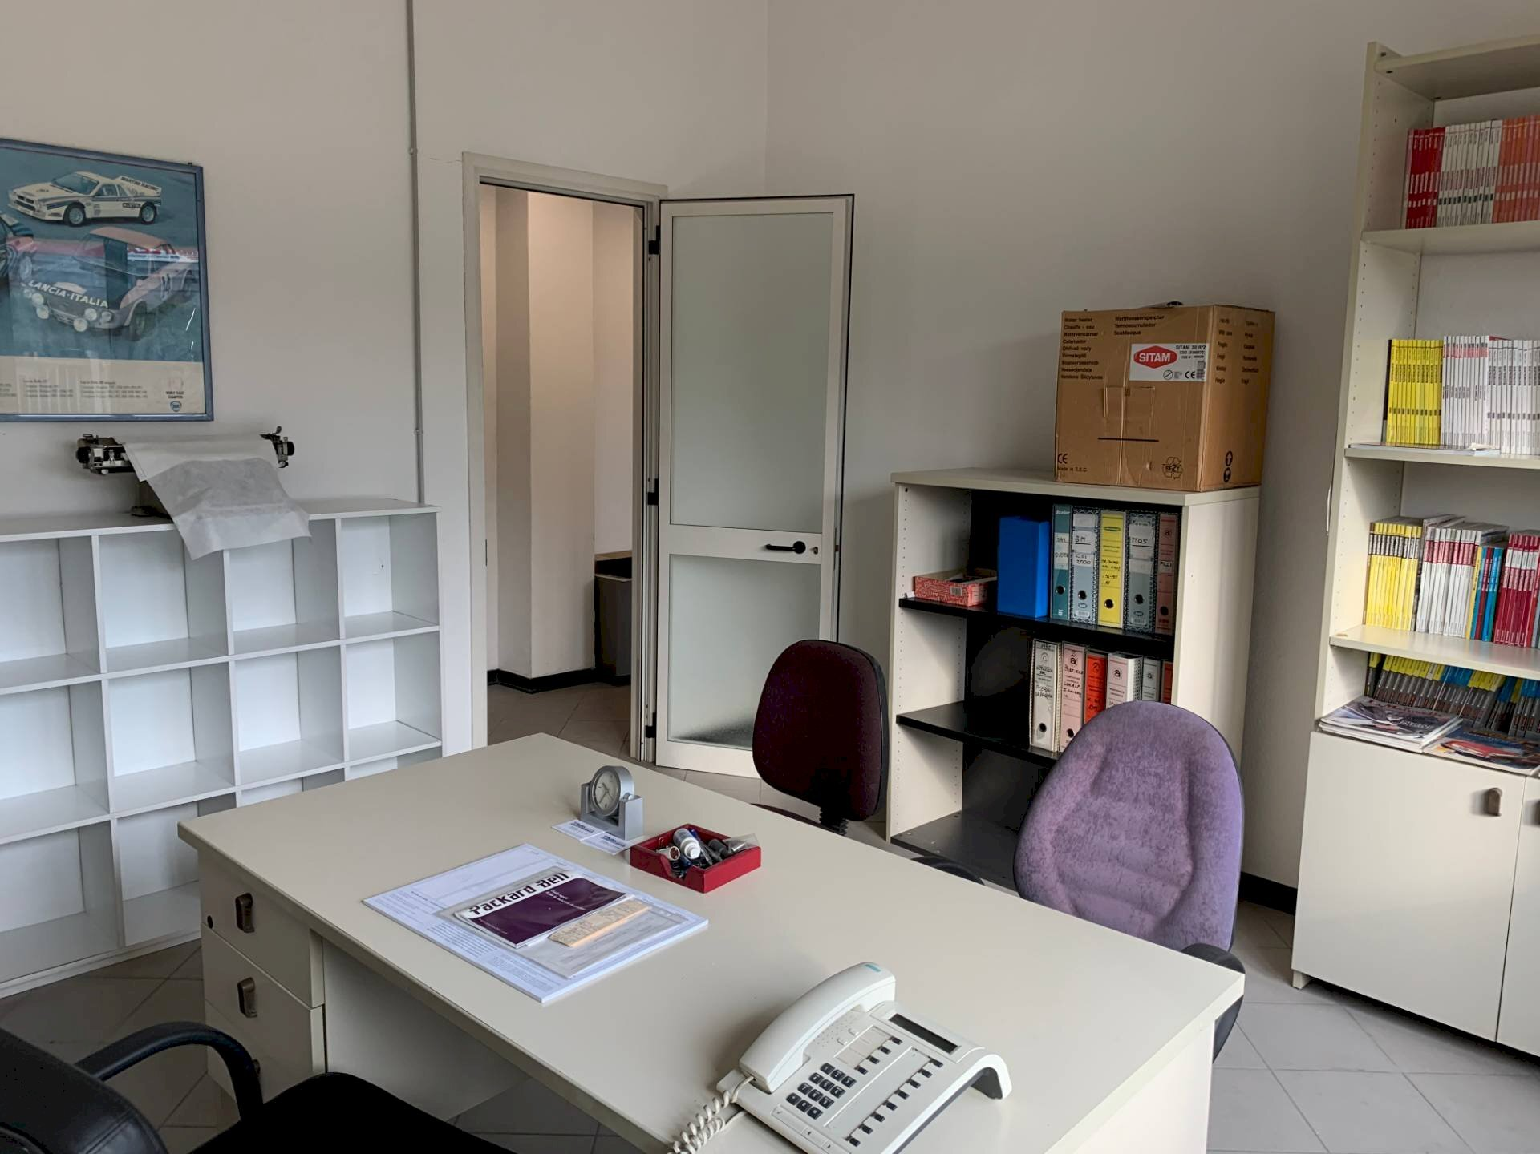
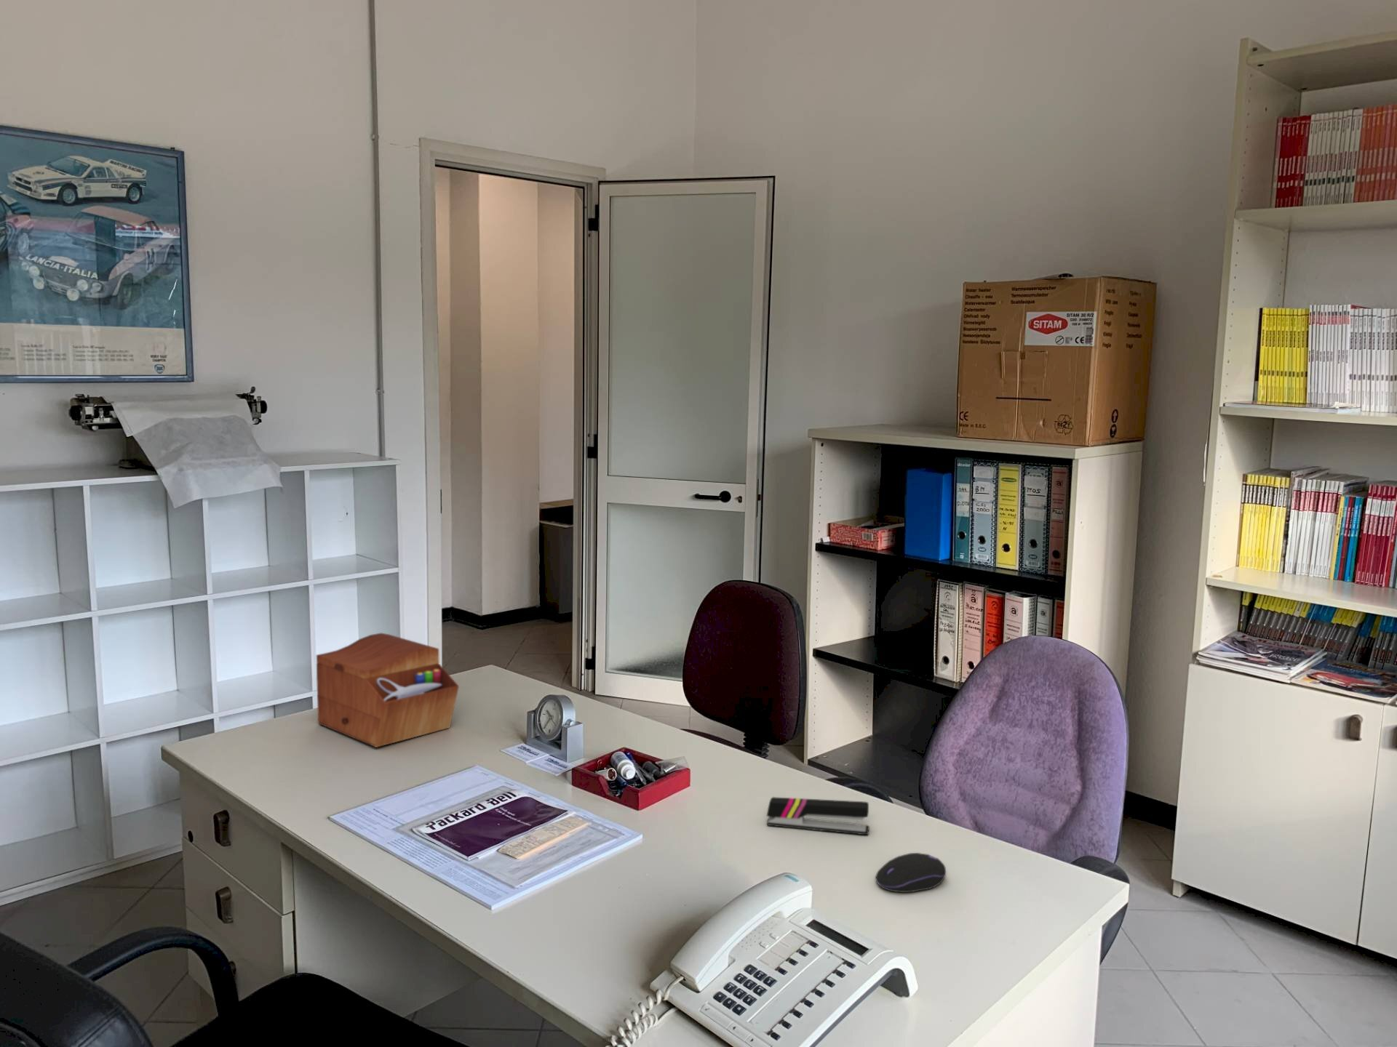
+ stapler (817, 813)
+ computer mouse (911, 870)
+ sewing box (385, 687)
